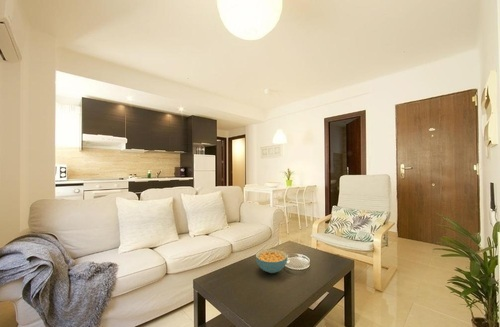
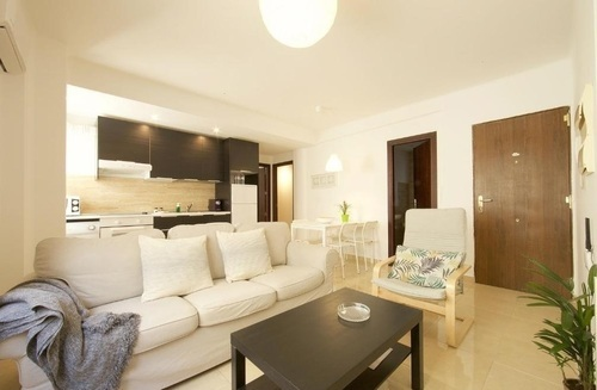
- cereal bowl (271, 263)
